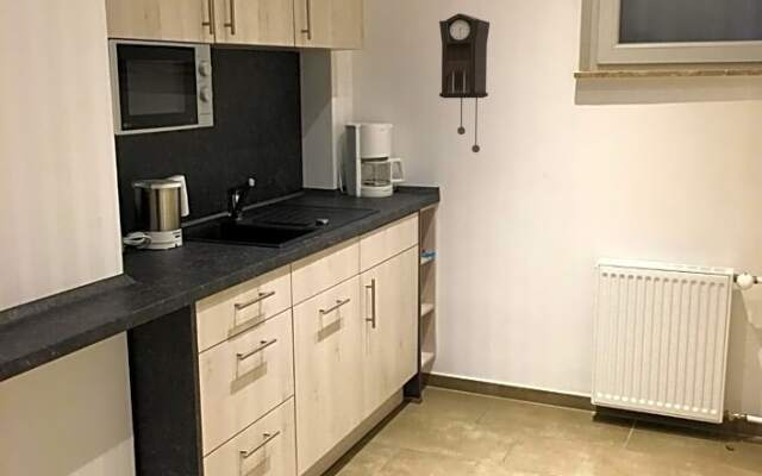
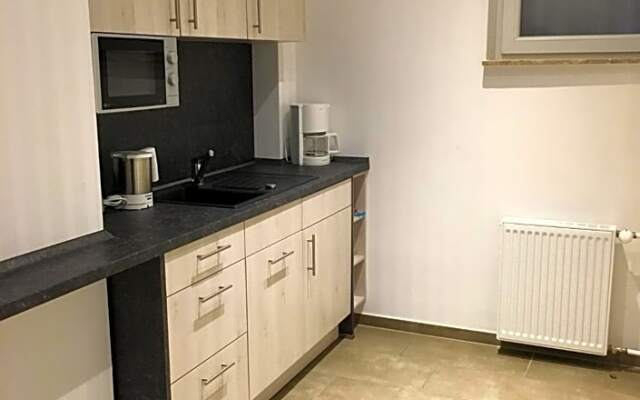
- pendulum clock (463, 84)
